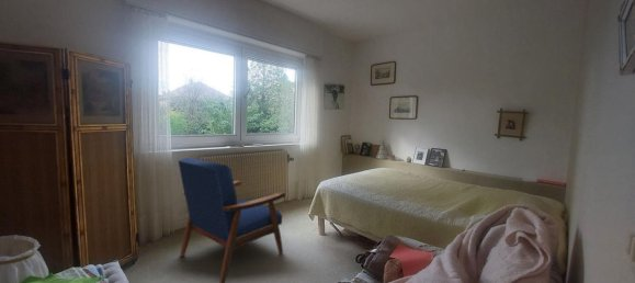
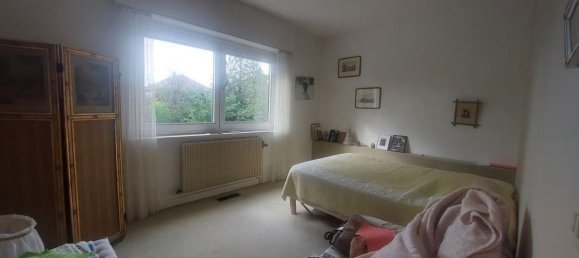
- armchair (231, 206)
